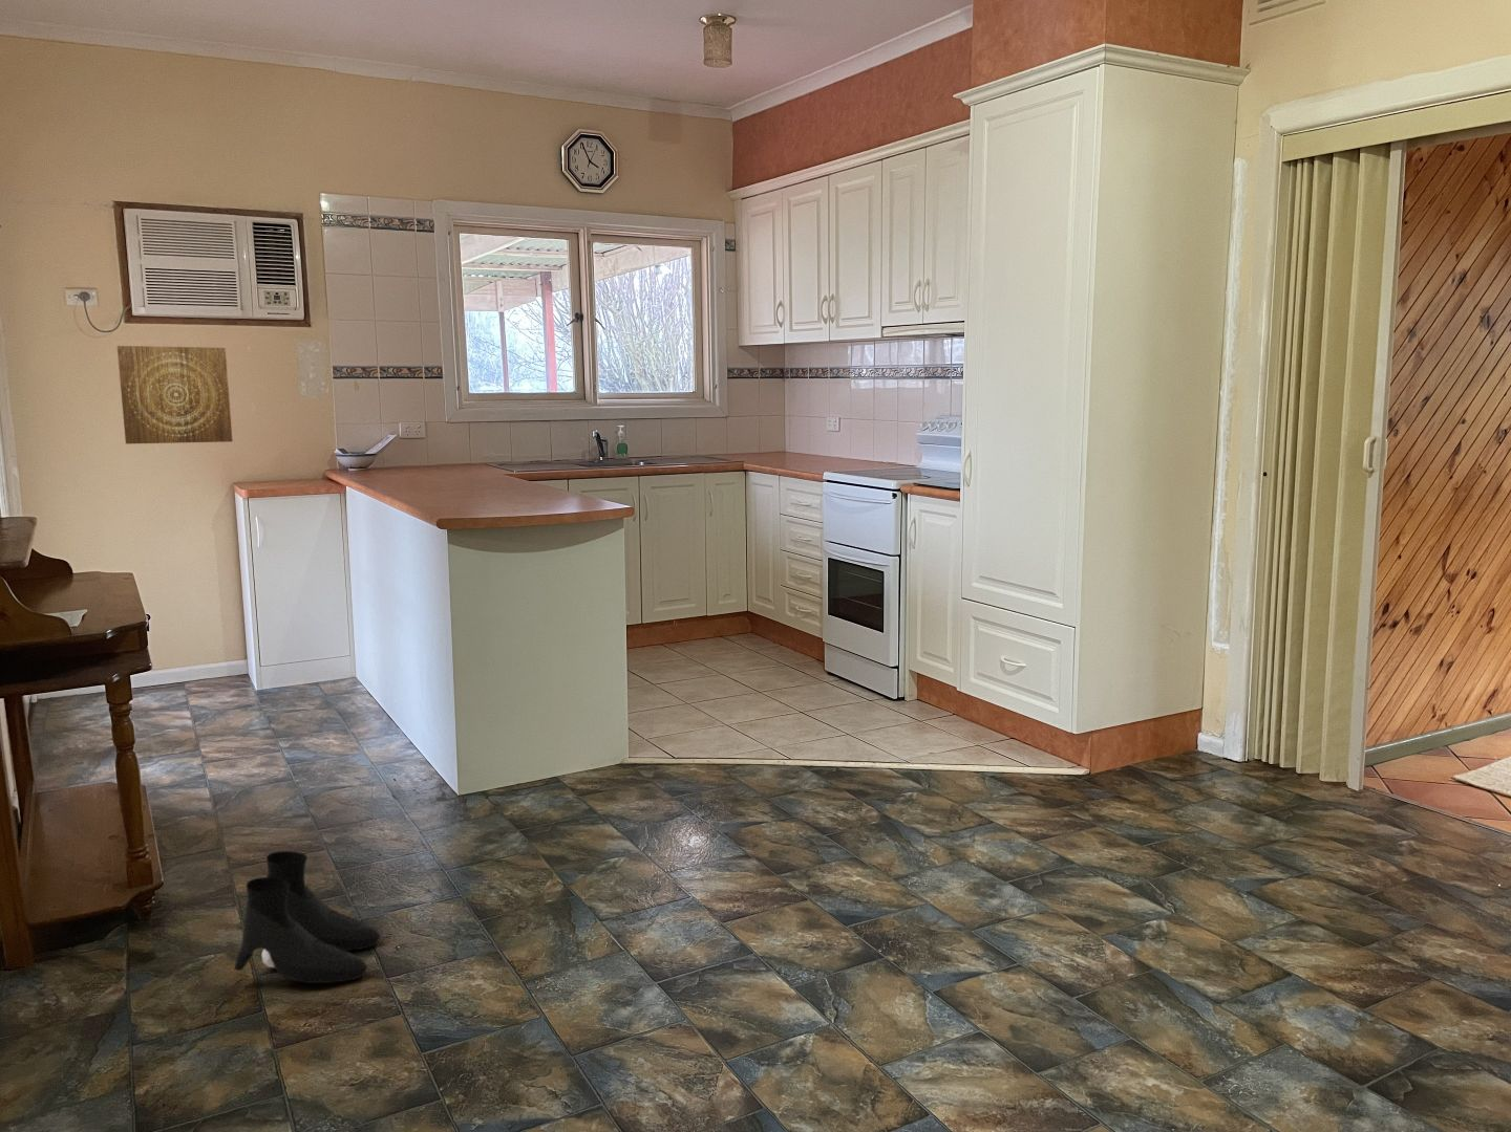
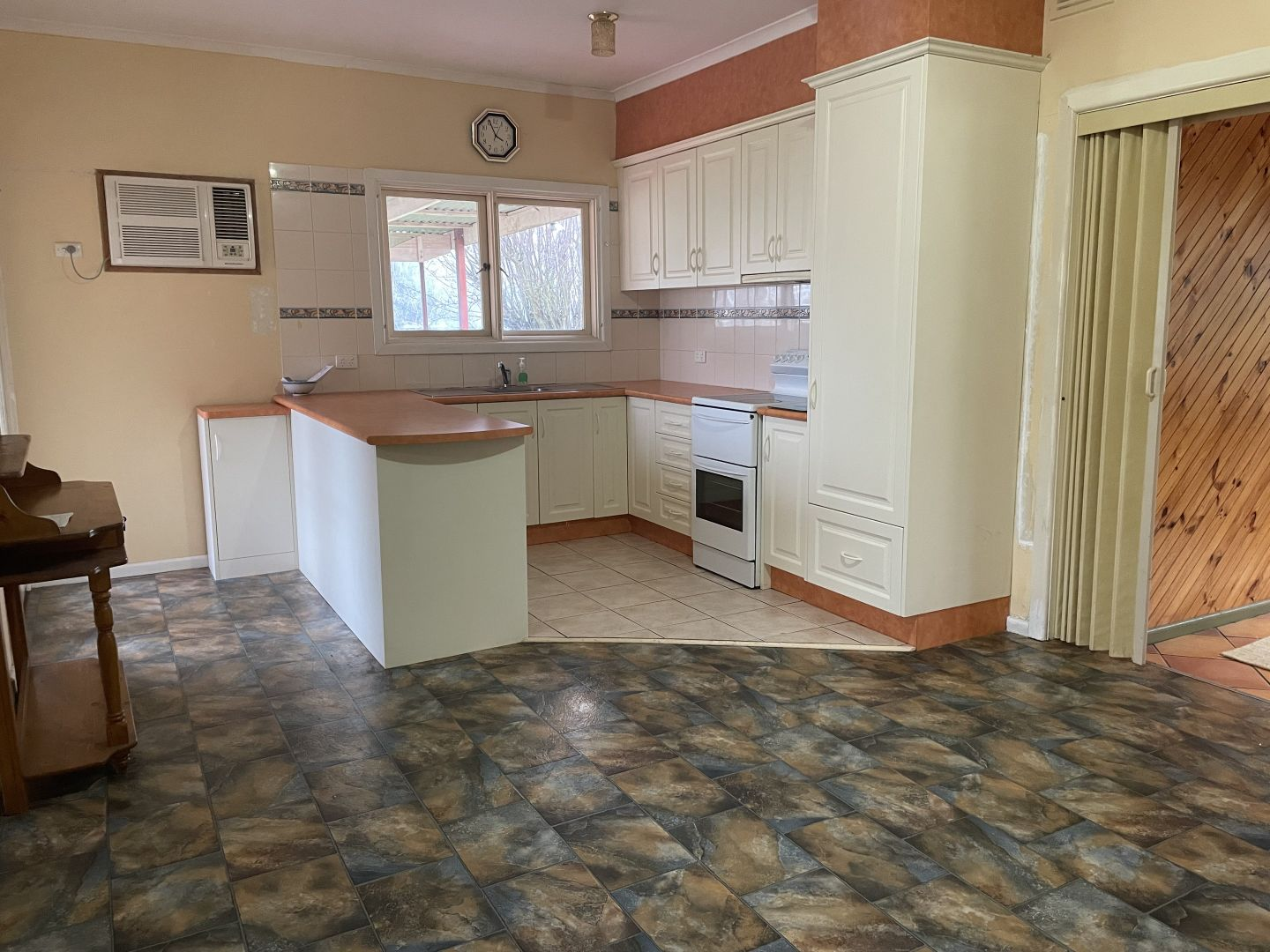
- wall art (175, 394)
- boots (307, 912)
